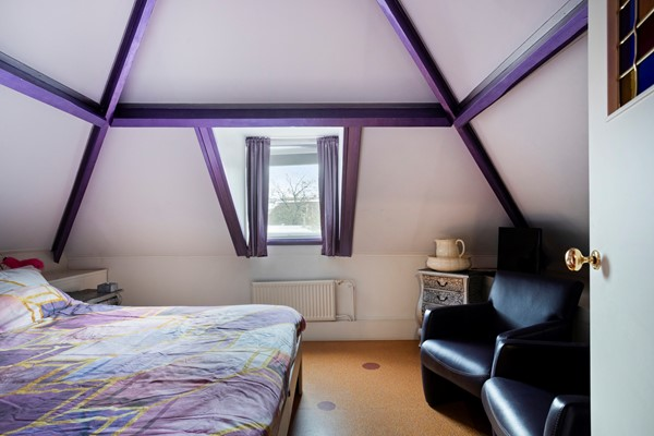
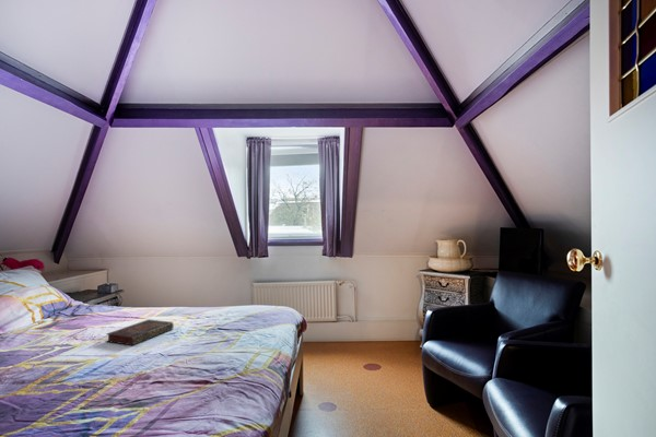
+ book (141, 331)
